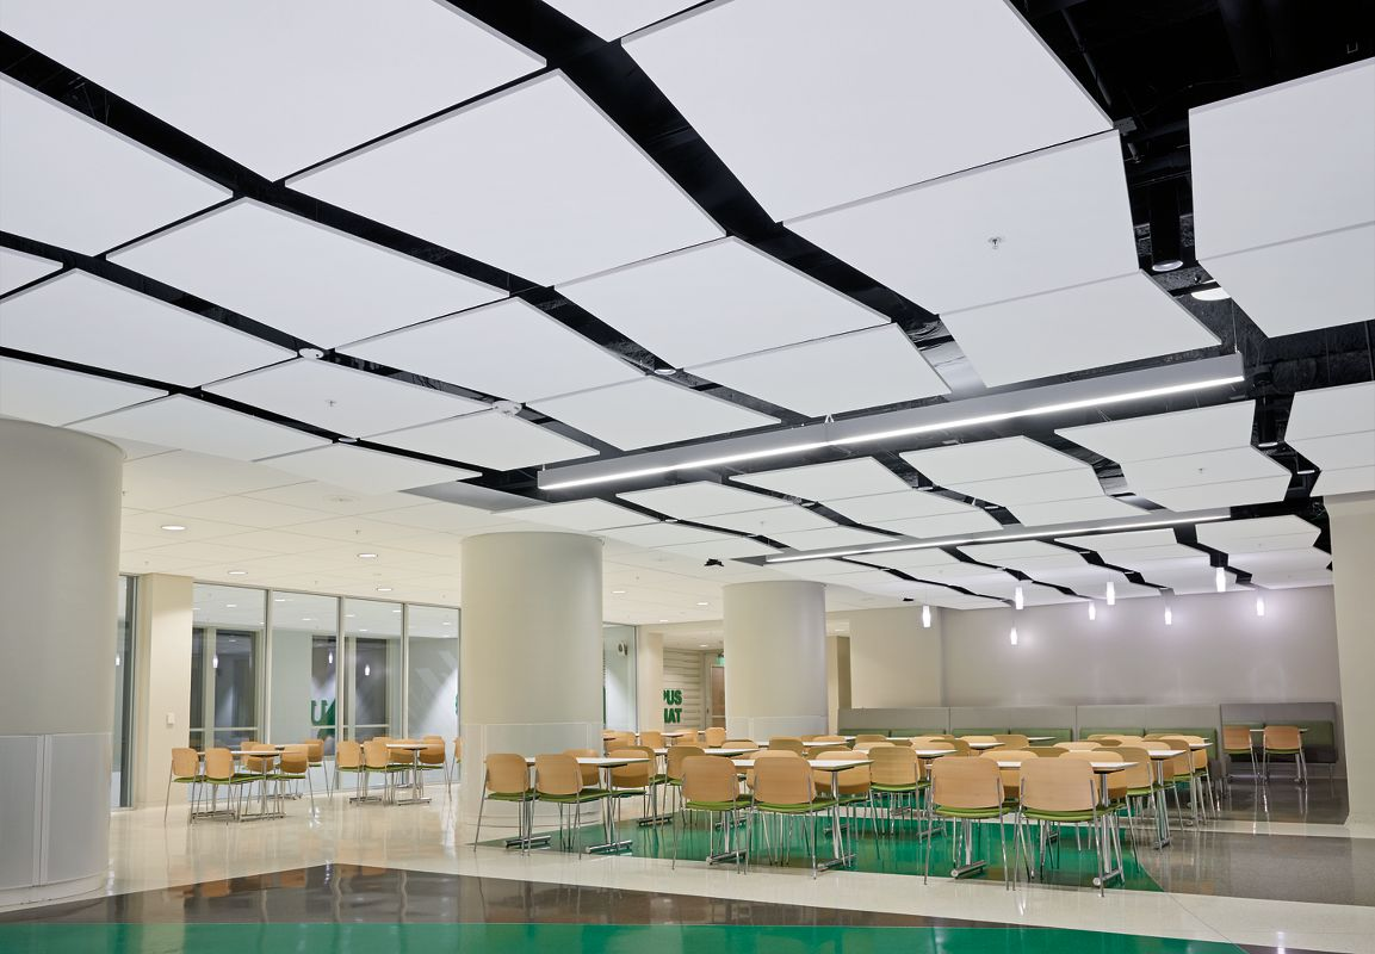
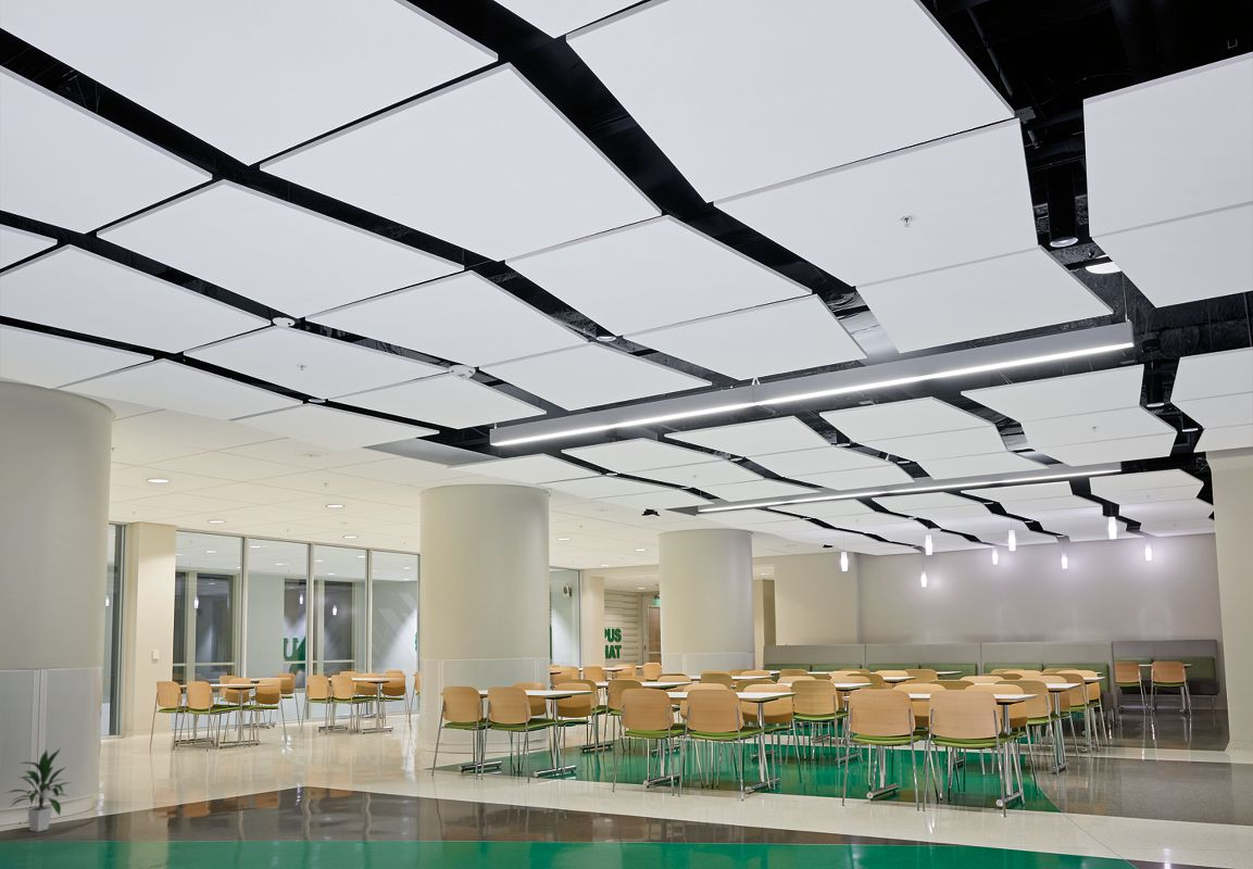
+ indoor plant (41, 790)
